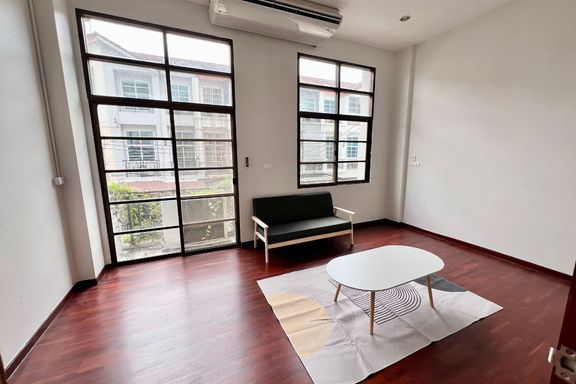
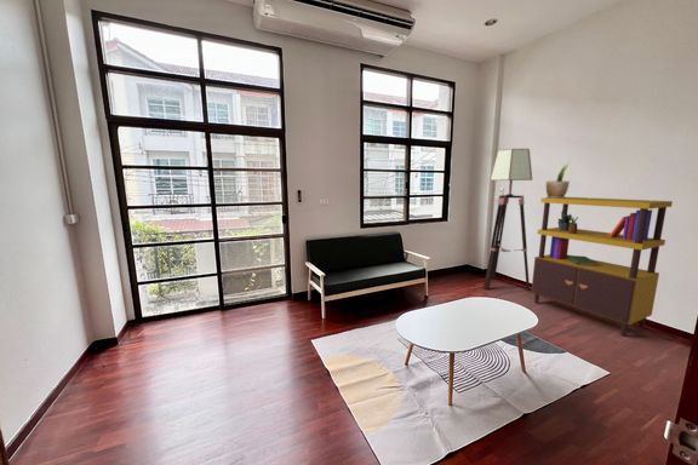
+ potted plant (557, 180)
+ floor lamp (504, 218)
+ bookcase (591, 259)
